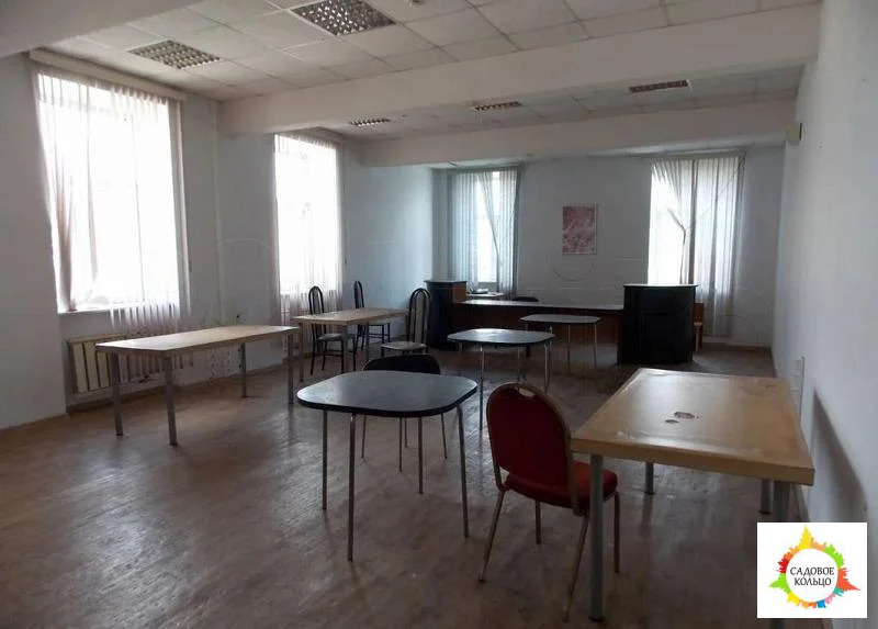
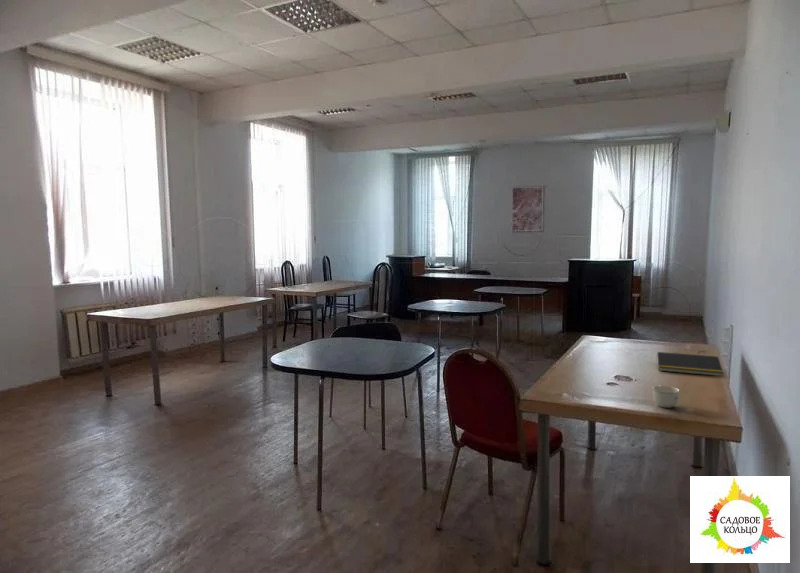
+ notepad (688, 363)
+ cup (664, 396)
